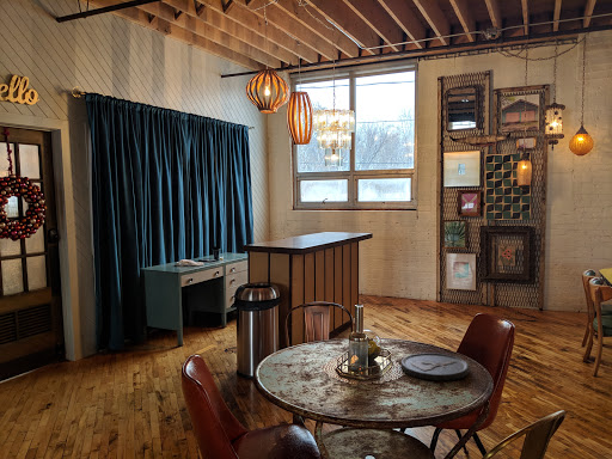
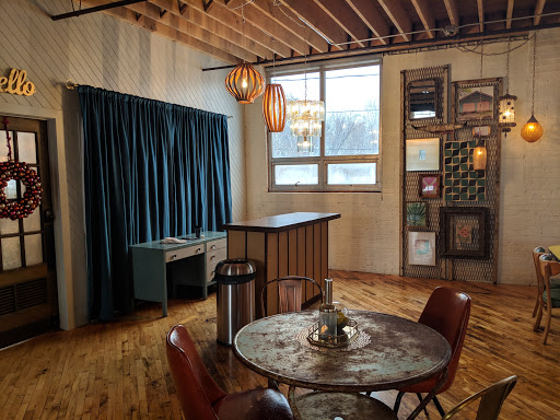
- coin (434, 366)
